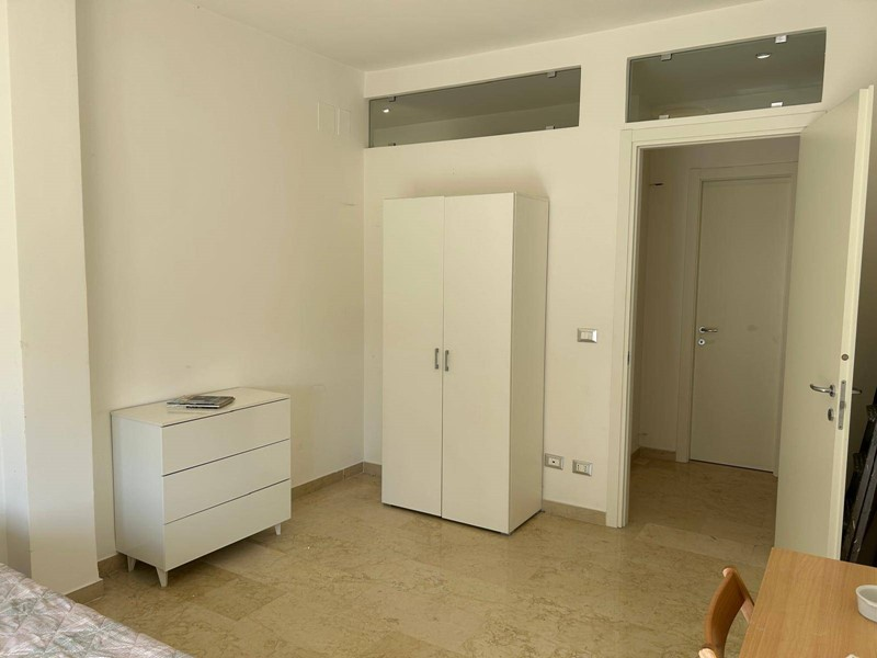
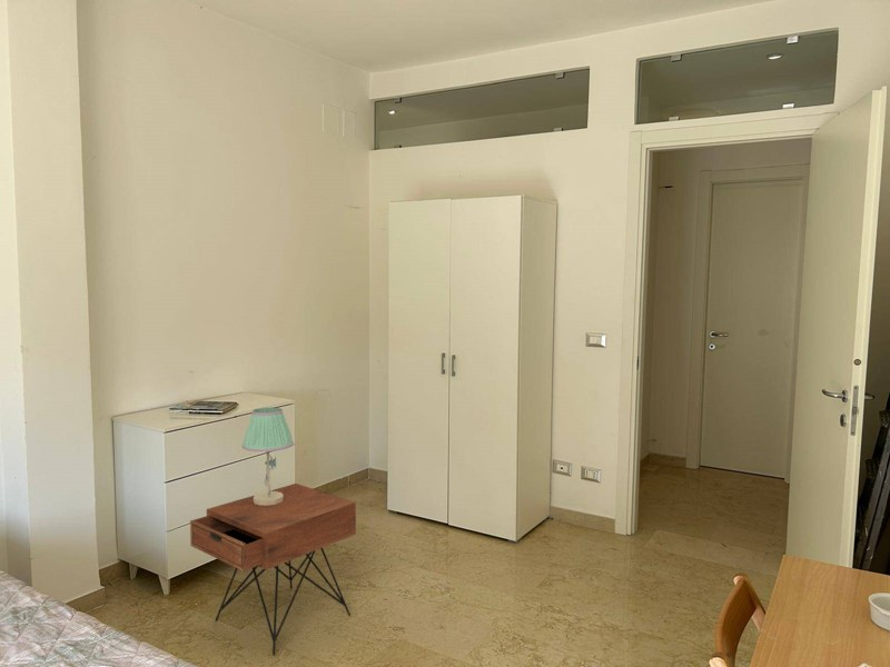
+ table lamp (267, 455)
+ nightstand (275, 565)
